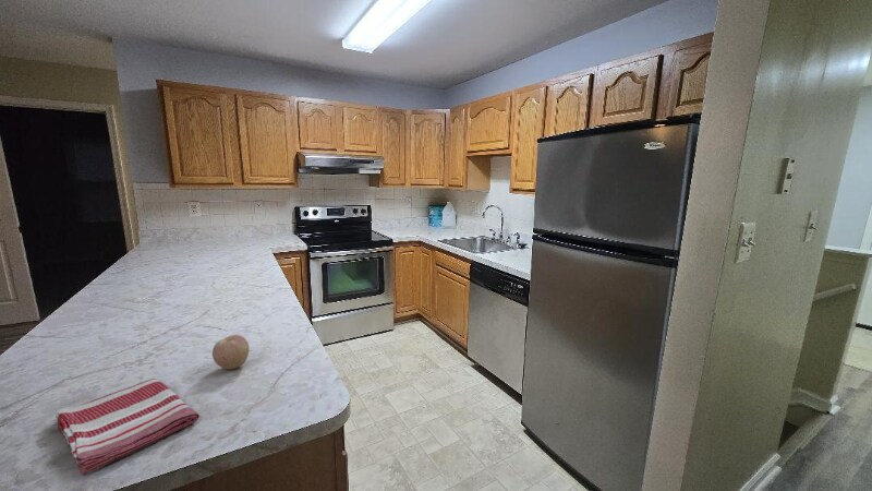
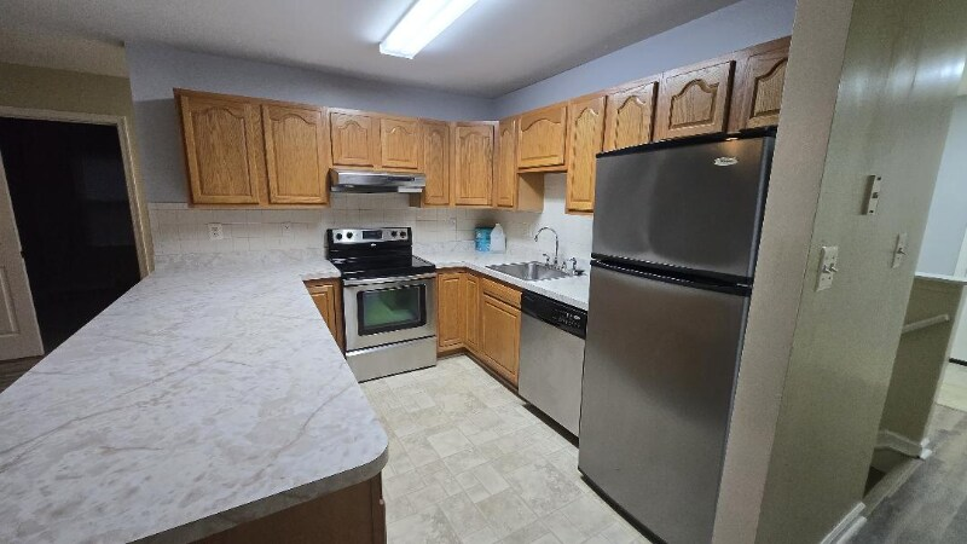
- dish towel (126, 415)
- apple (231, 352)
